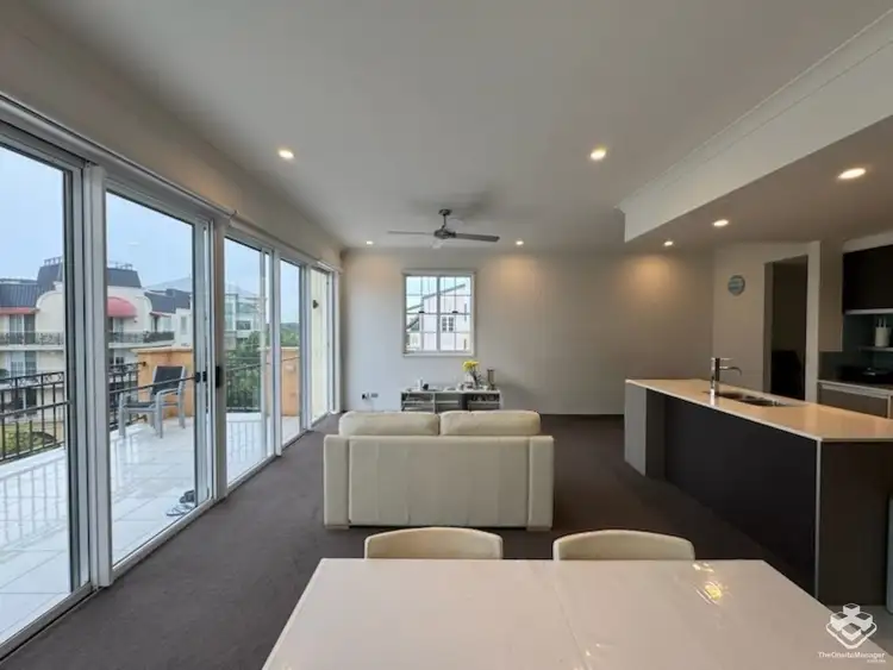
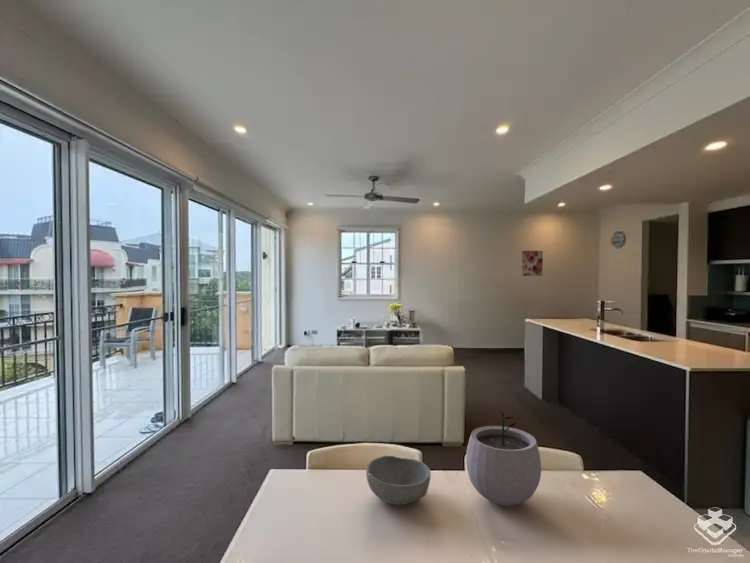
+ bowl (398, 482)
+ plant pot (502, 454)
+ wall art (532, 263)
